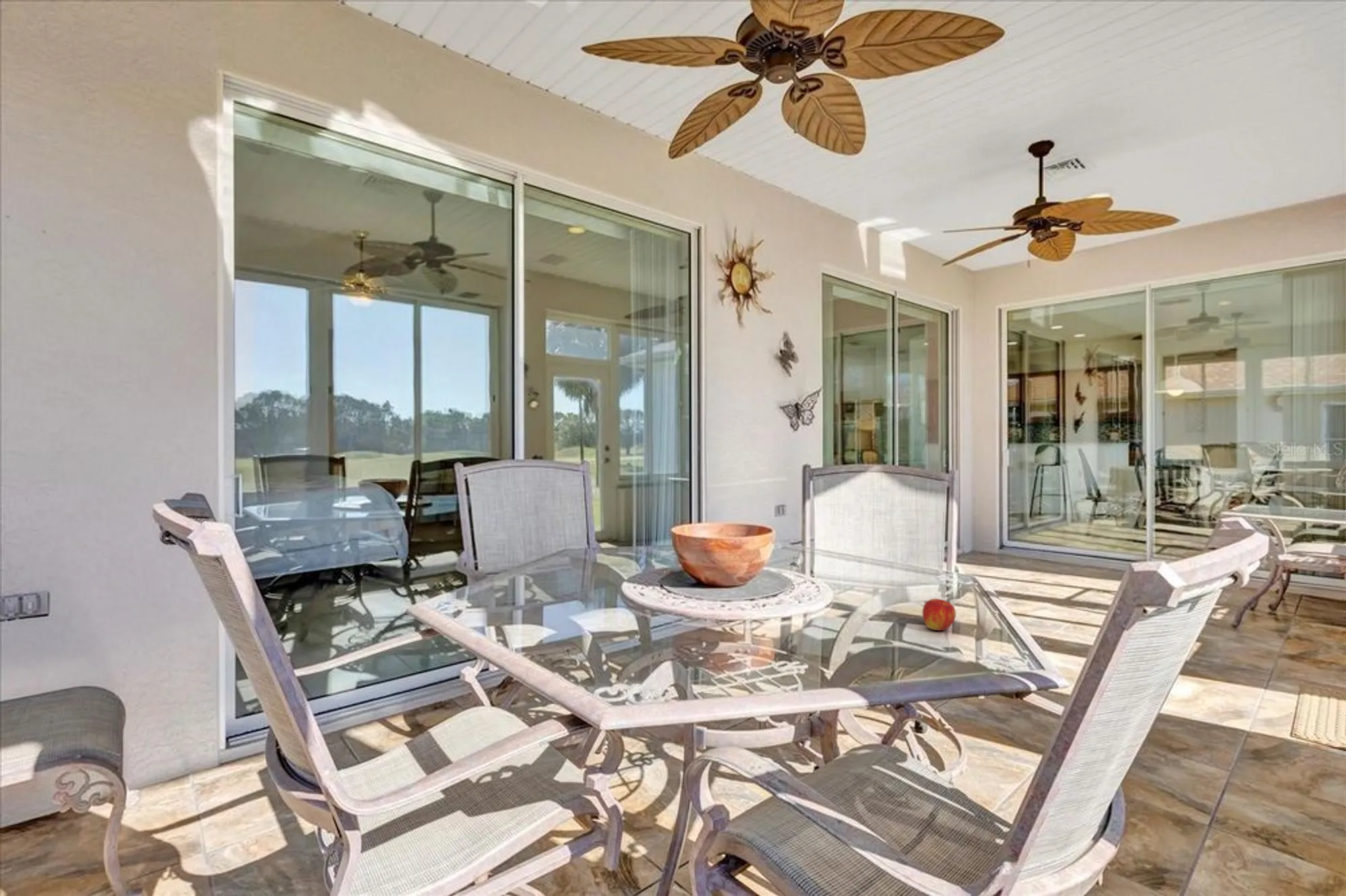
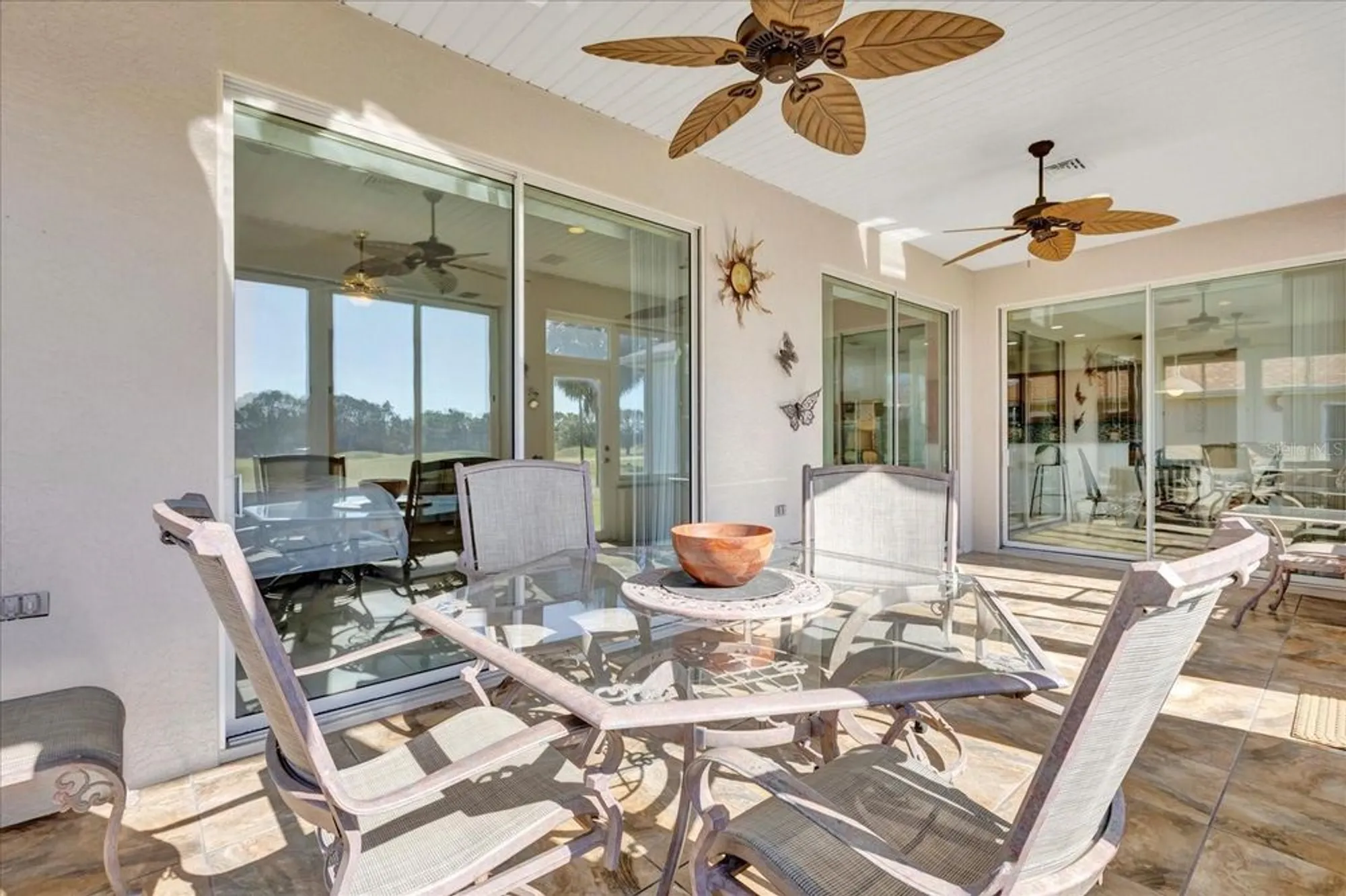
- apple (939, 614)
